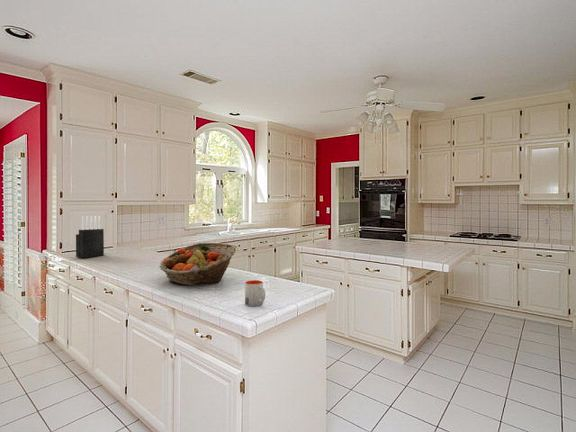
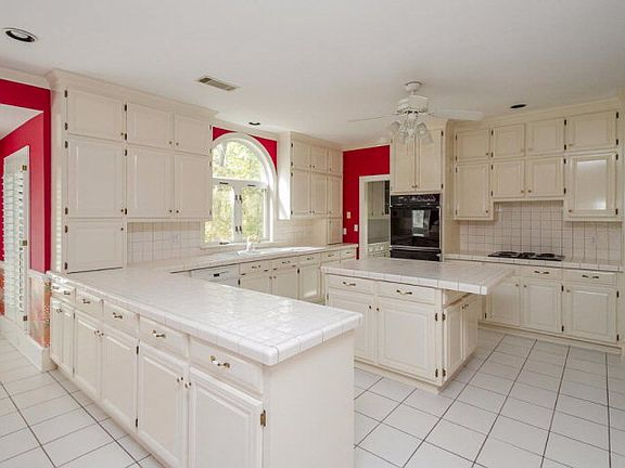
- mug (256, 293)
- knife block (89, 236)
- fruit basket (198, 262)
